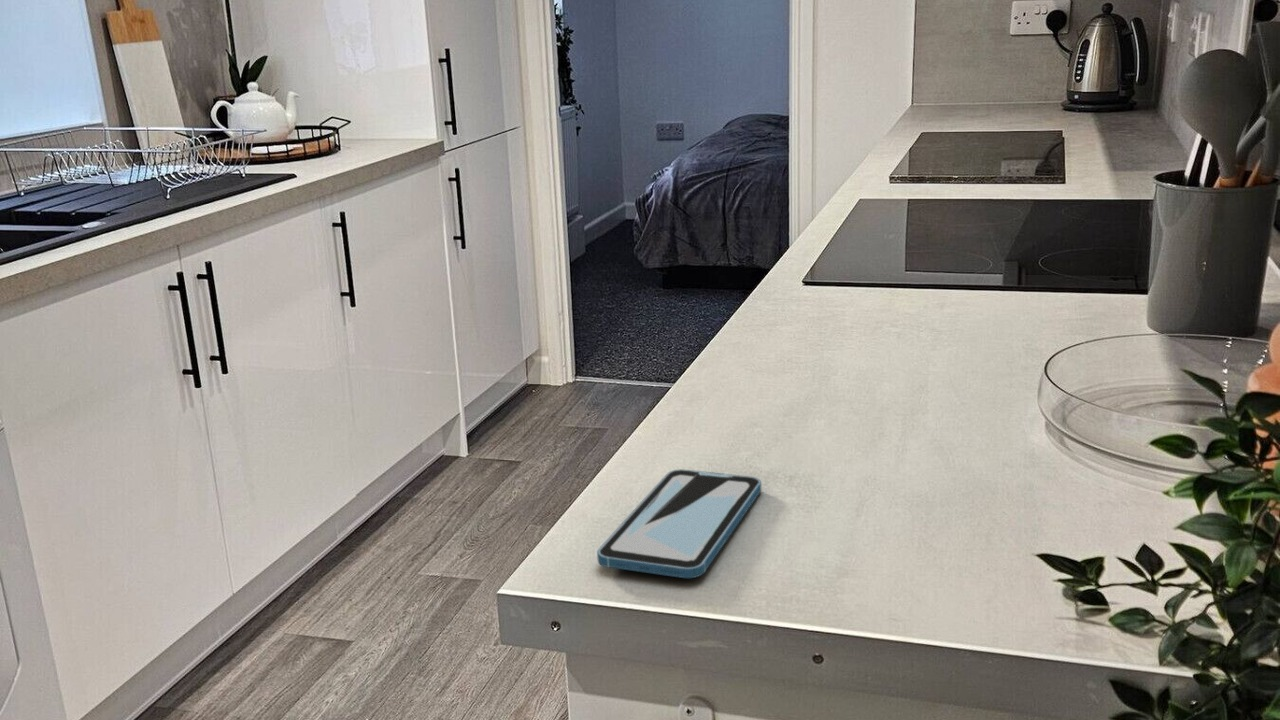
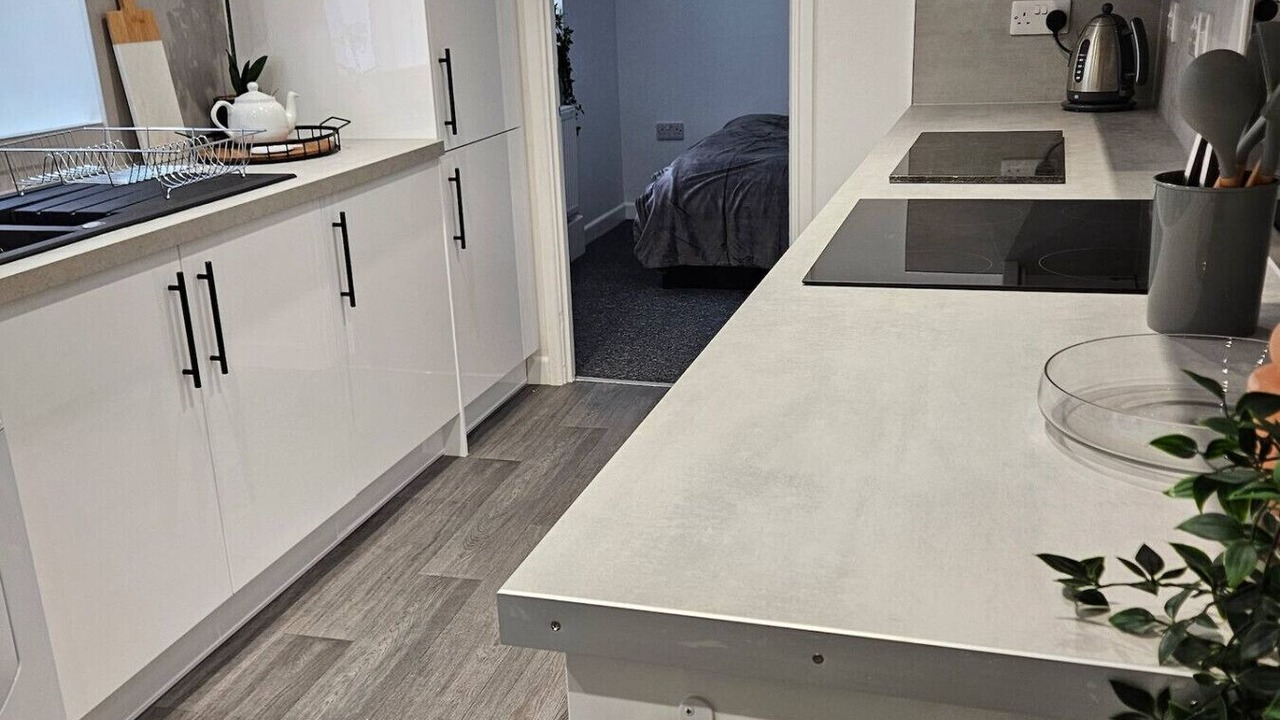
- smartphone (684, 518)
